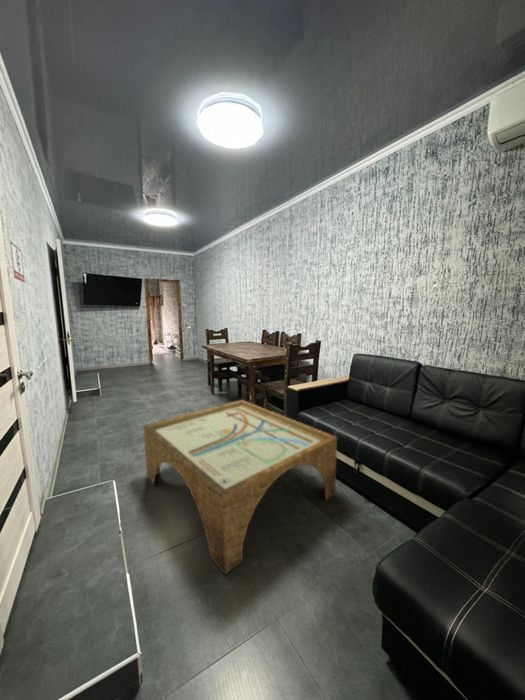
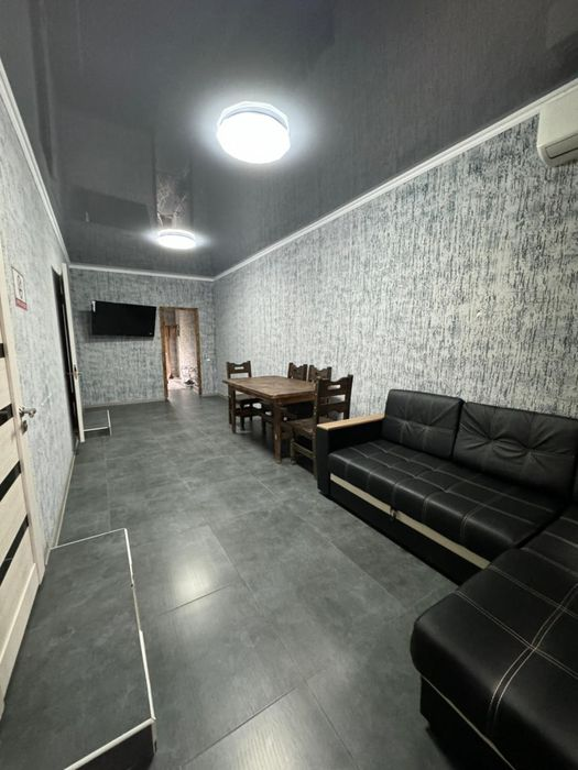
- coffee table (236, 458)
